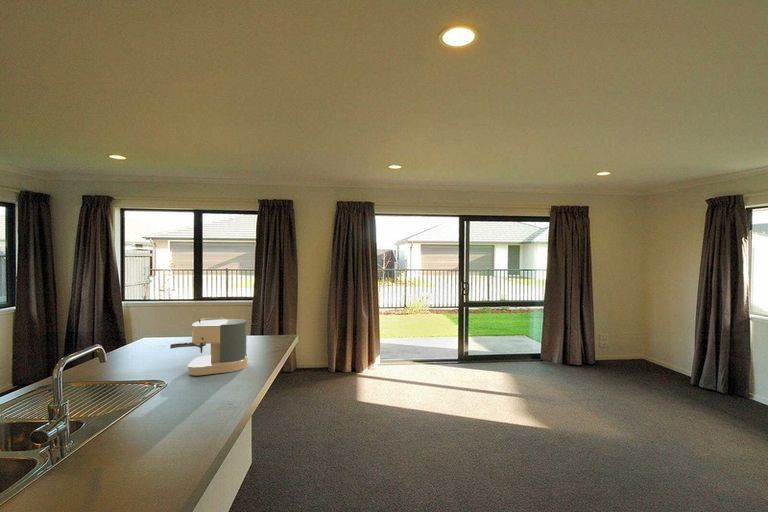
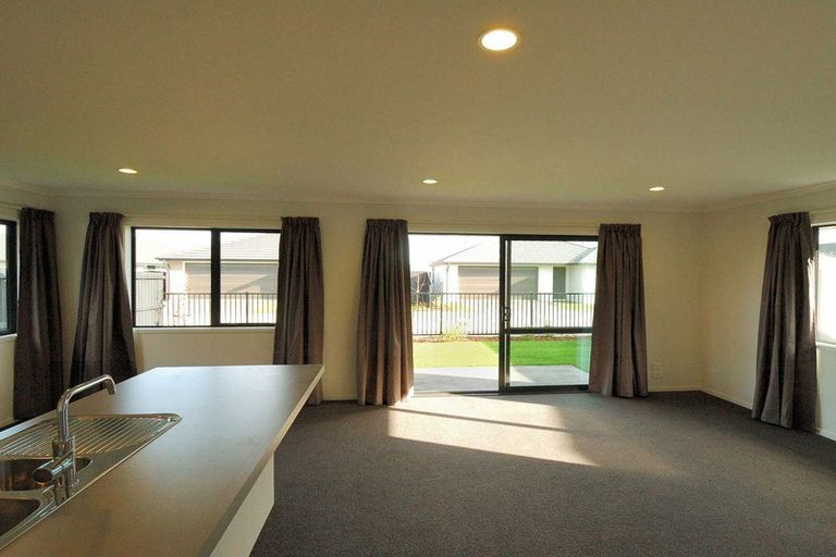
- coffee maker (210, 343)
